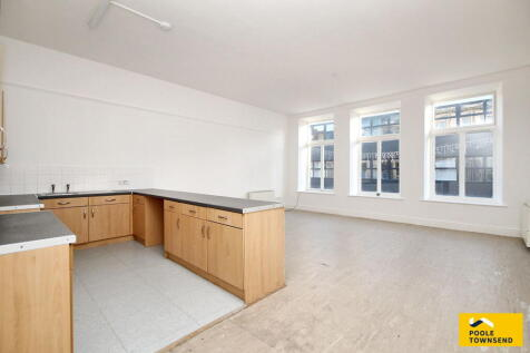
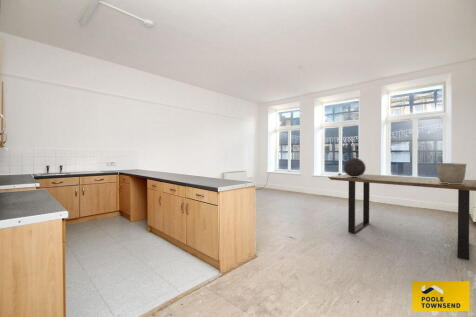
+ decorative sphere (354, 167)
+ dining table (405, 185)
+ ceramic pot (451, 173)
